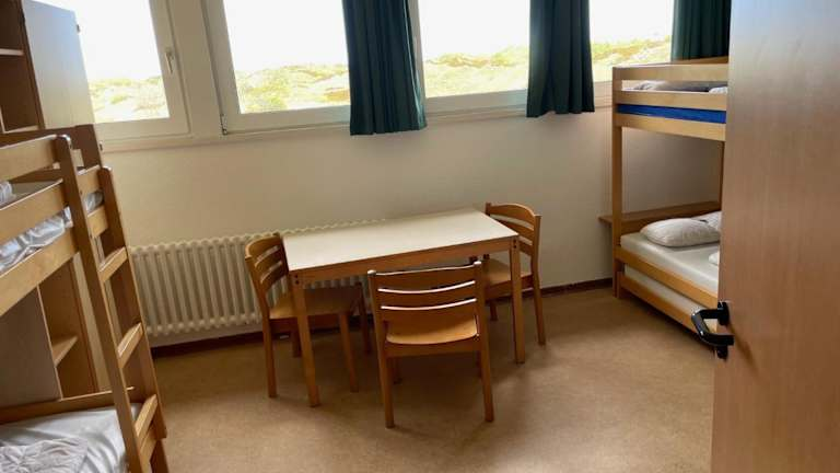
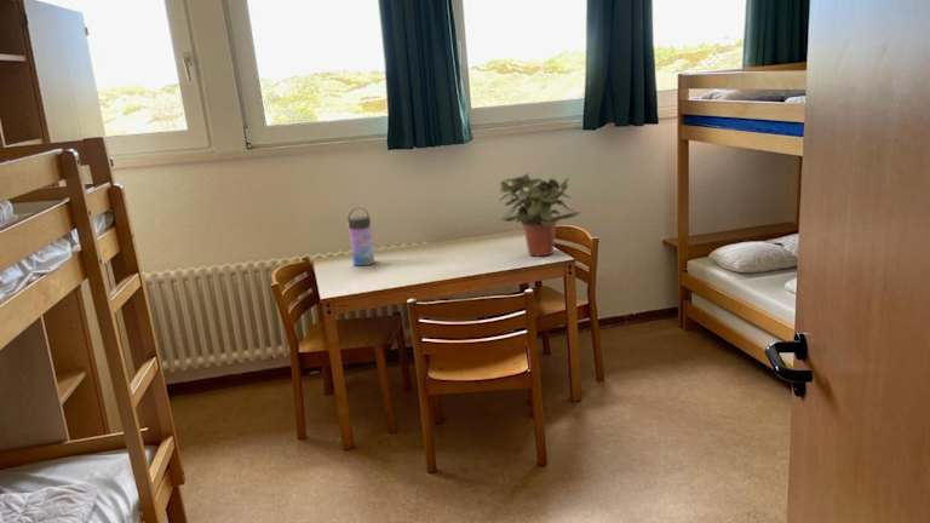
+ water bottle (360, 235)
+ potted plant (539, 213)
